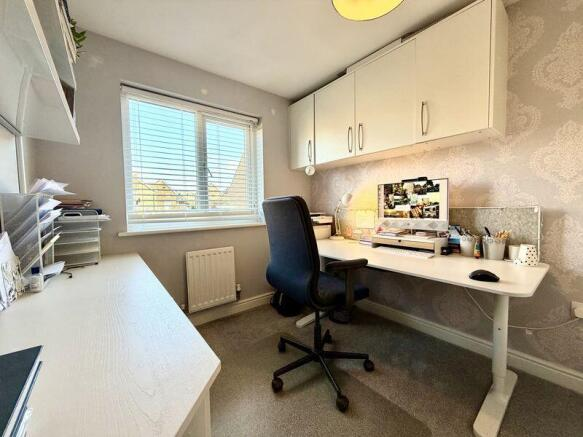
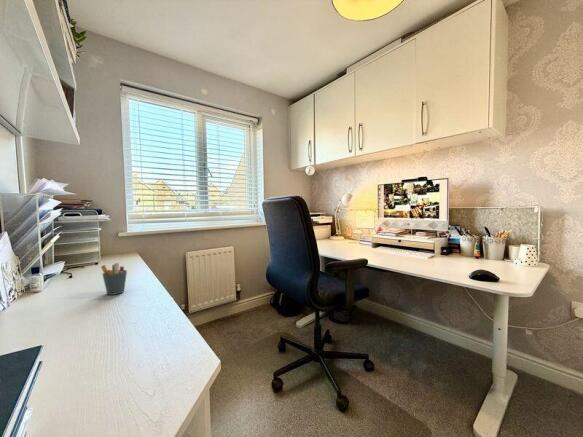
+ pen holder (114, 277)
